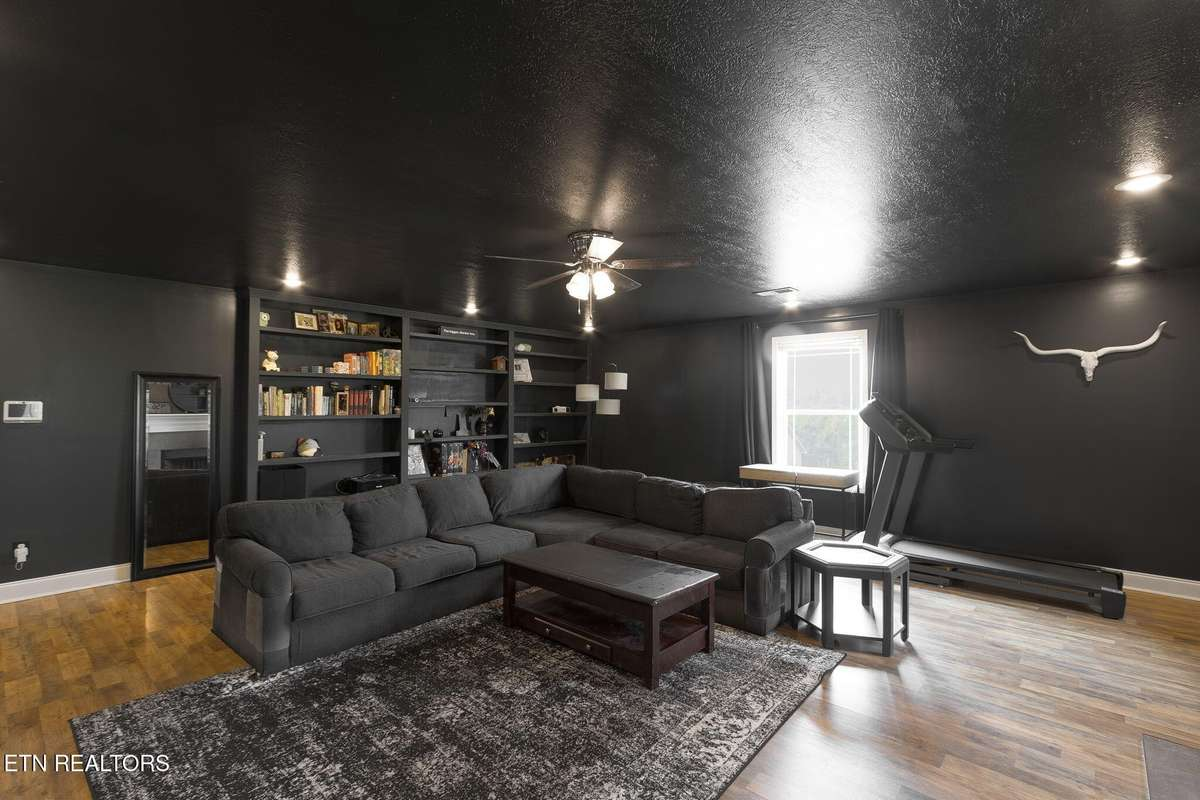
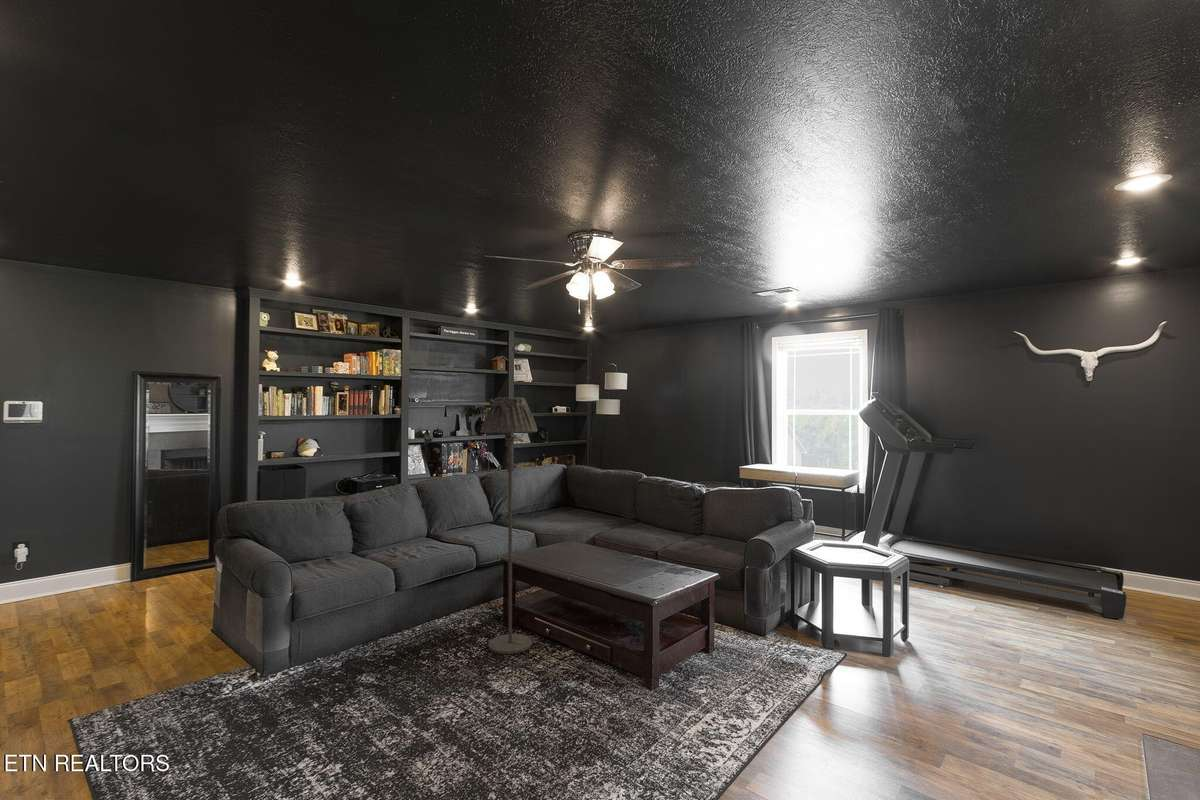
+ floor lamp (509, 520)
